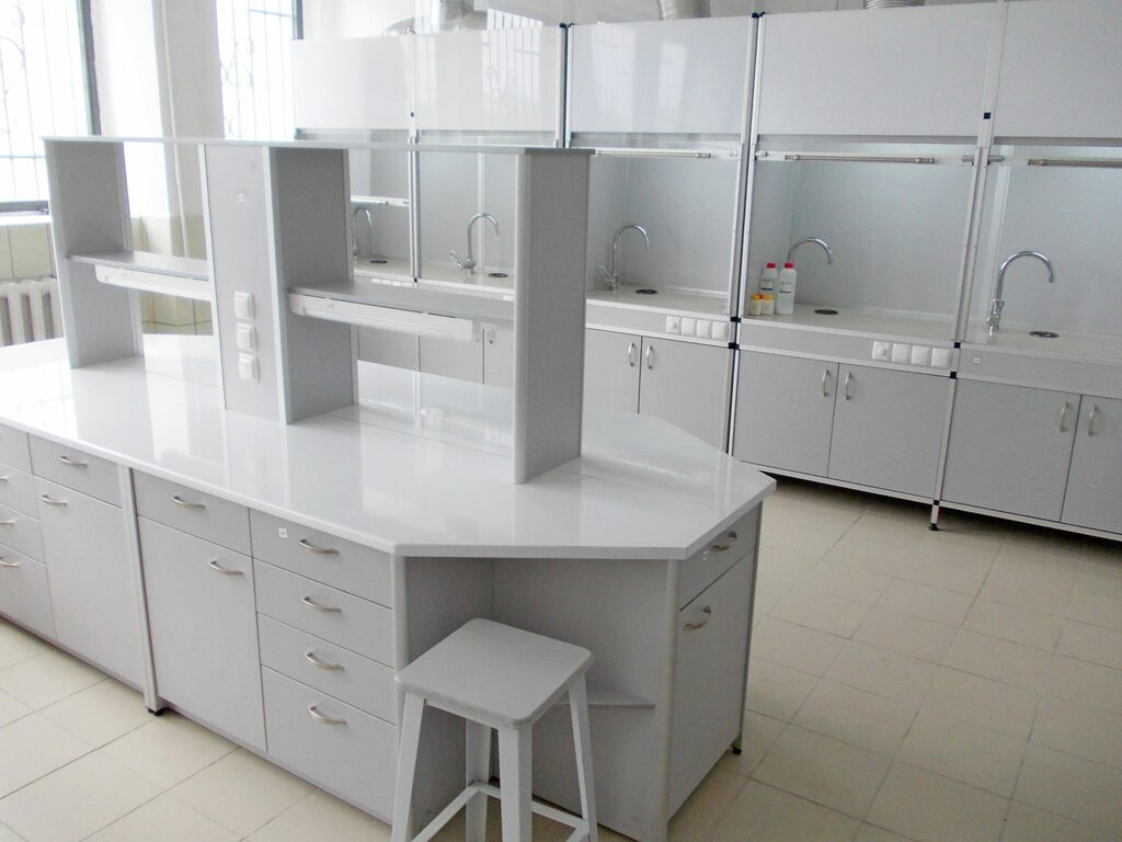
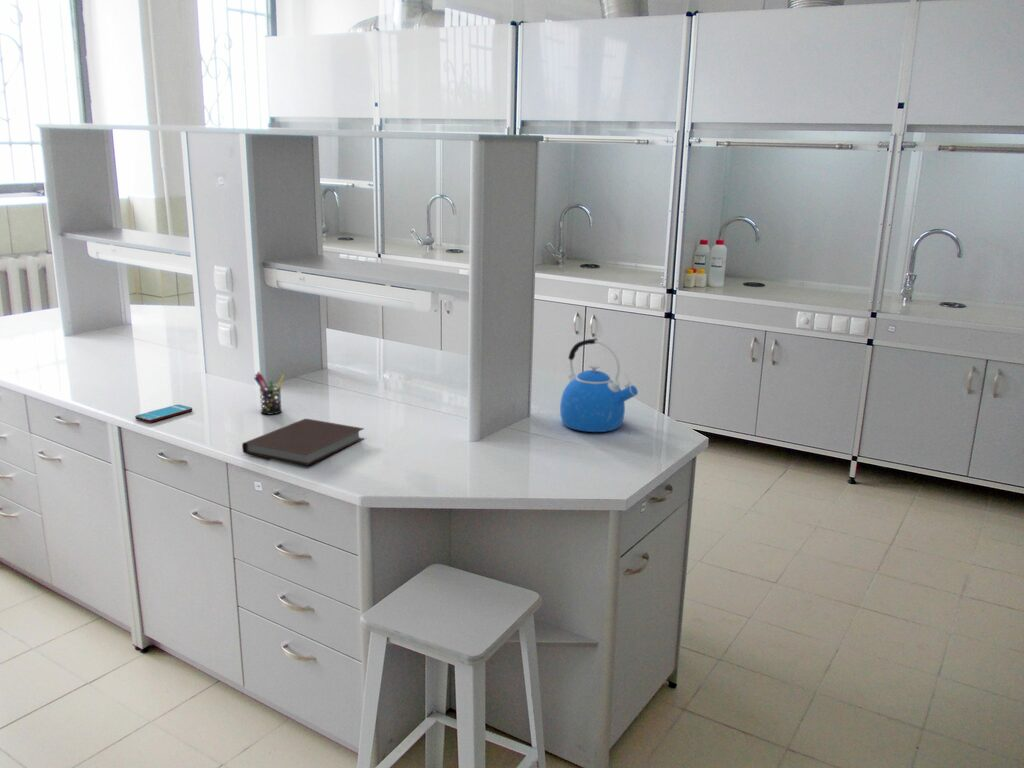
+ smartphone (164, 413)
+ notebook (305, 440)
+ pen holder (269, 392)
+ kettle (600, 383)
